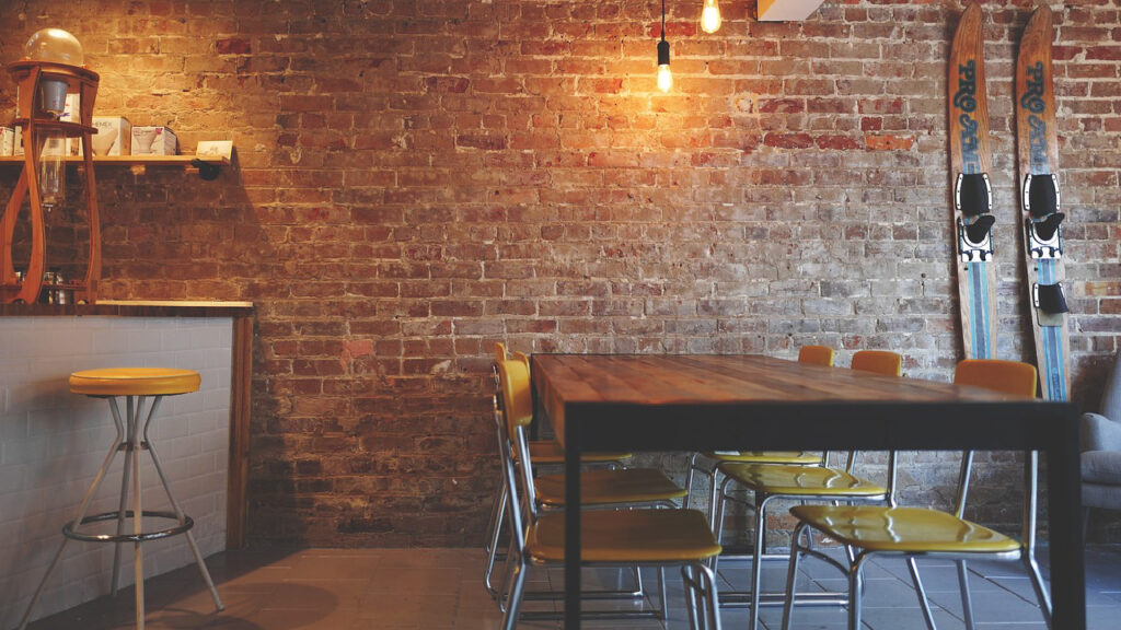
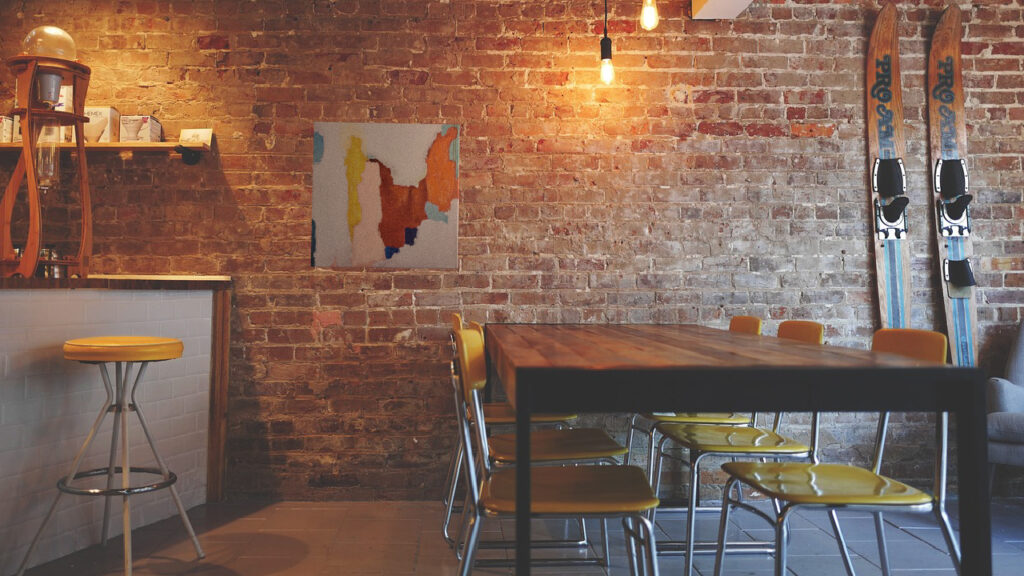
+ wall art (386, 195)
